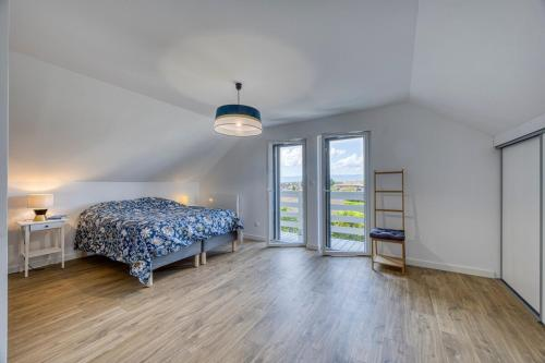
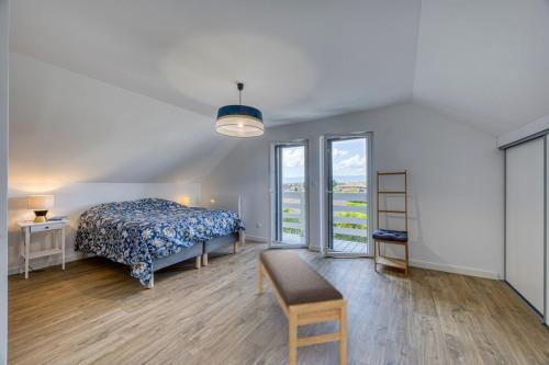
+ bench (291, 294)
